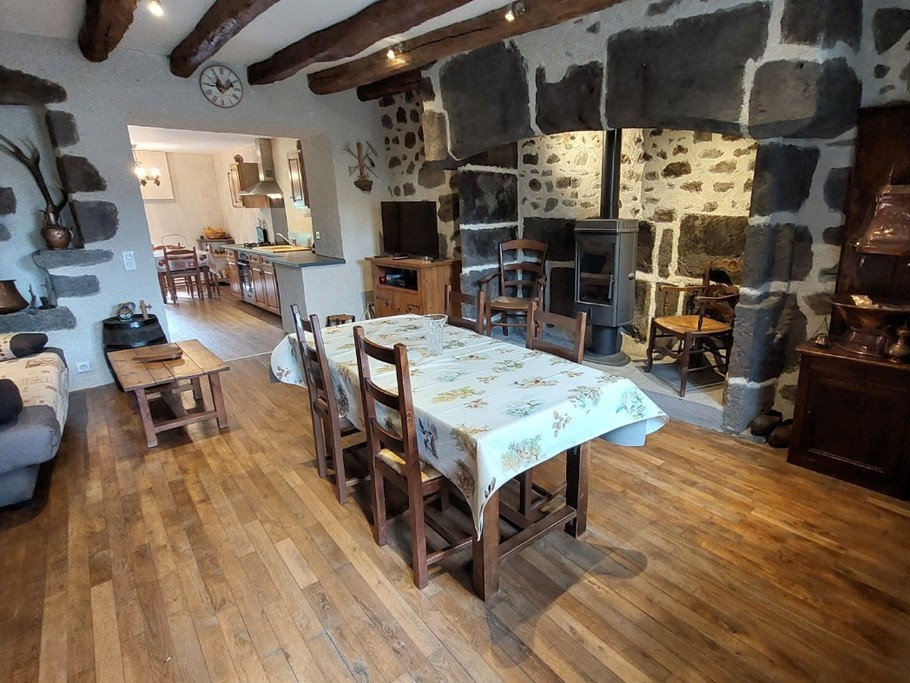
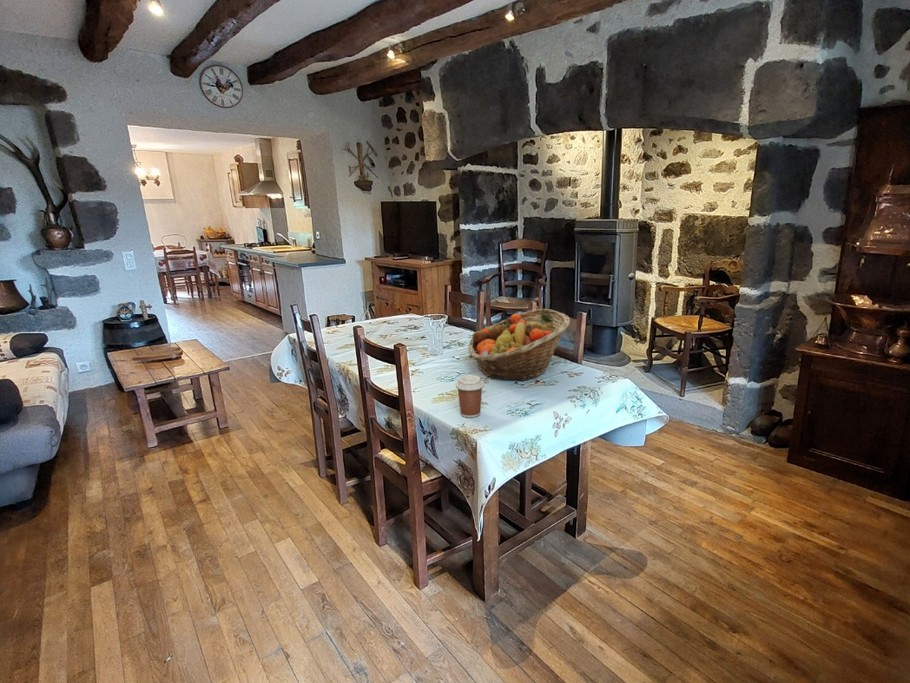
+ fruit basket (517, 341)
+ coffee cup (469, 396)
